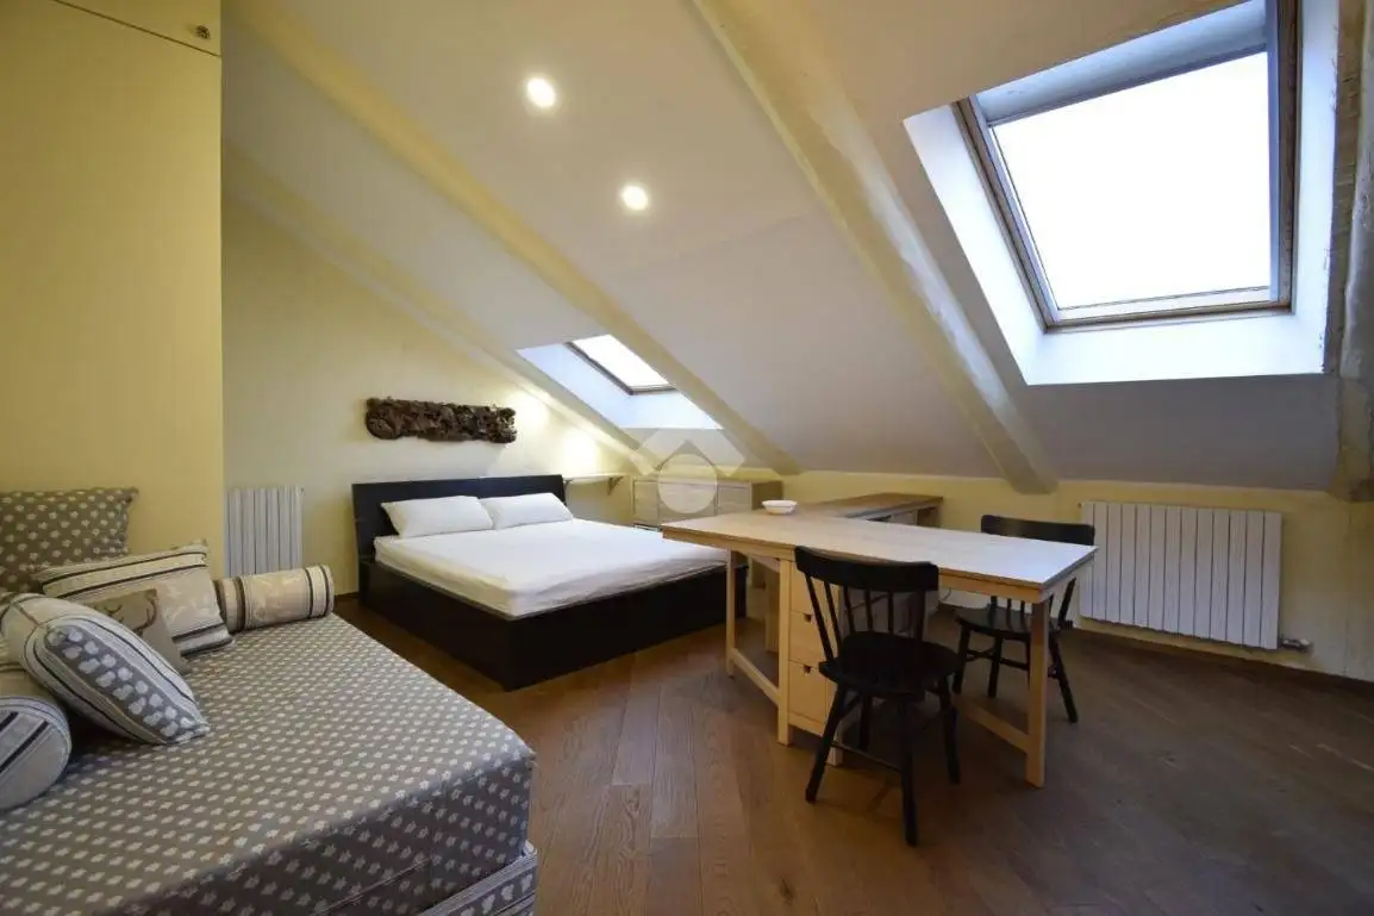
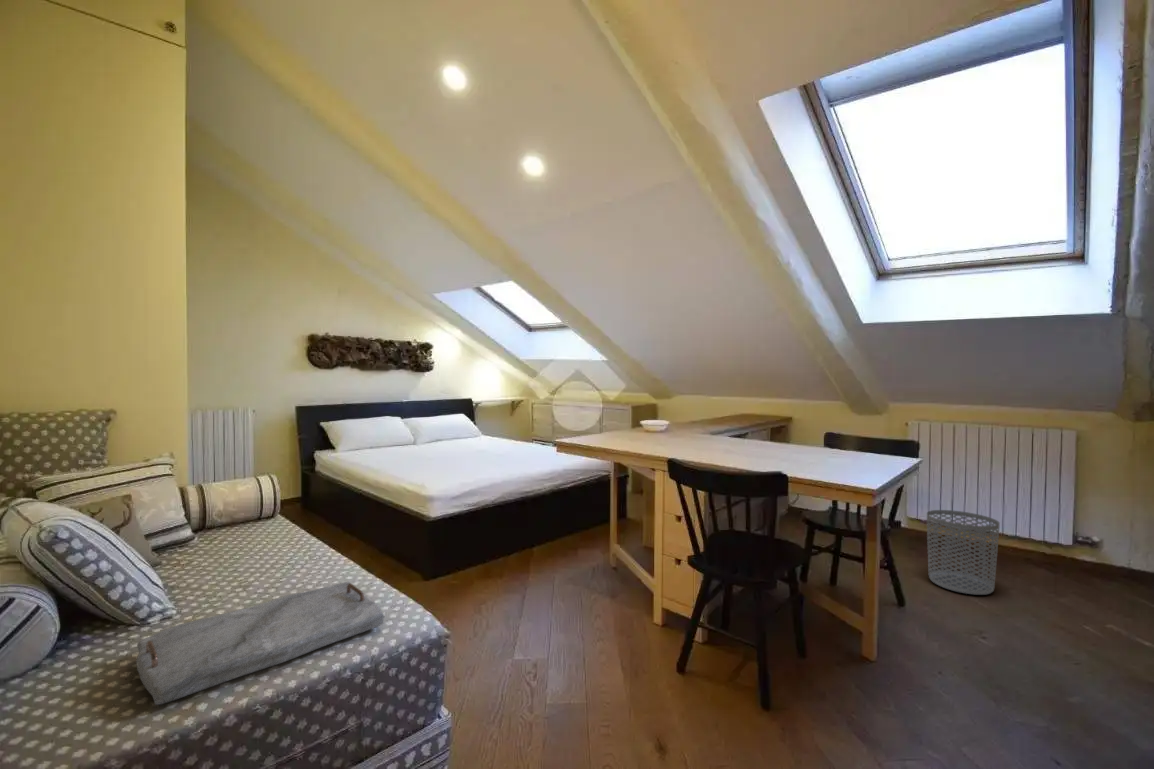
+ serving tray (265, 622)
+ waste bin (961, 550)
